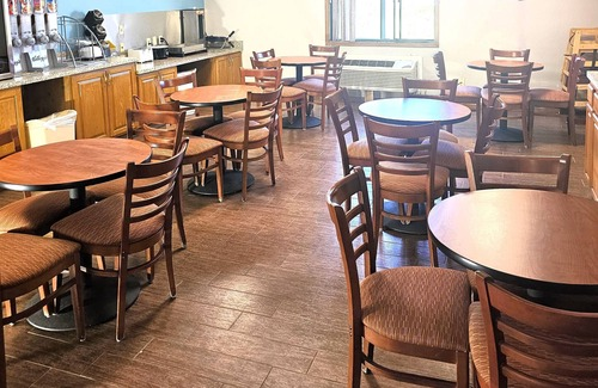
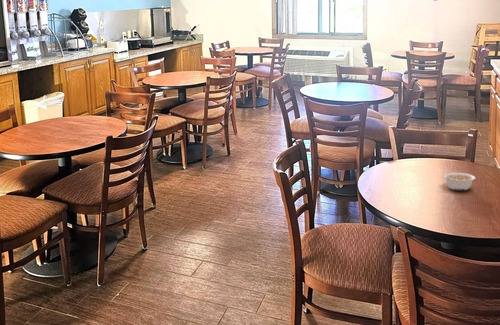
+ legume (458, 181)
